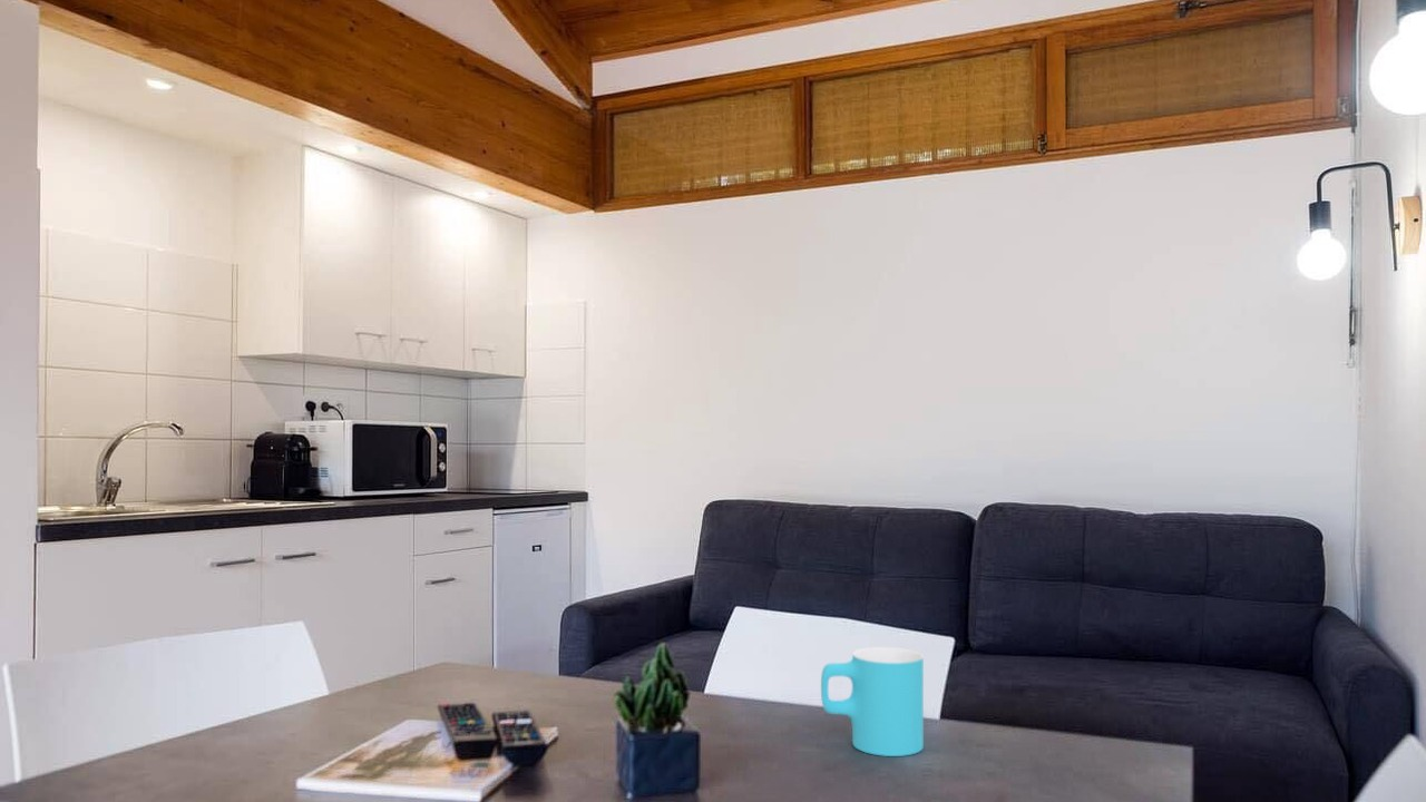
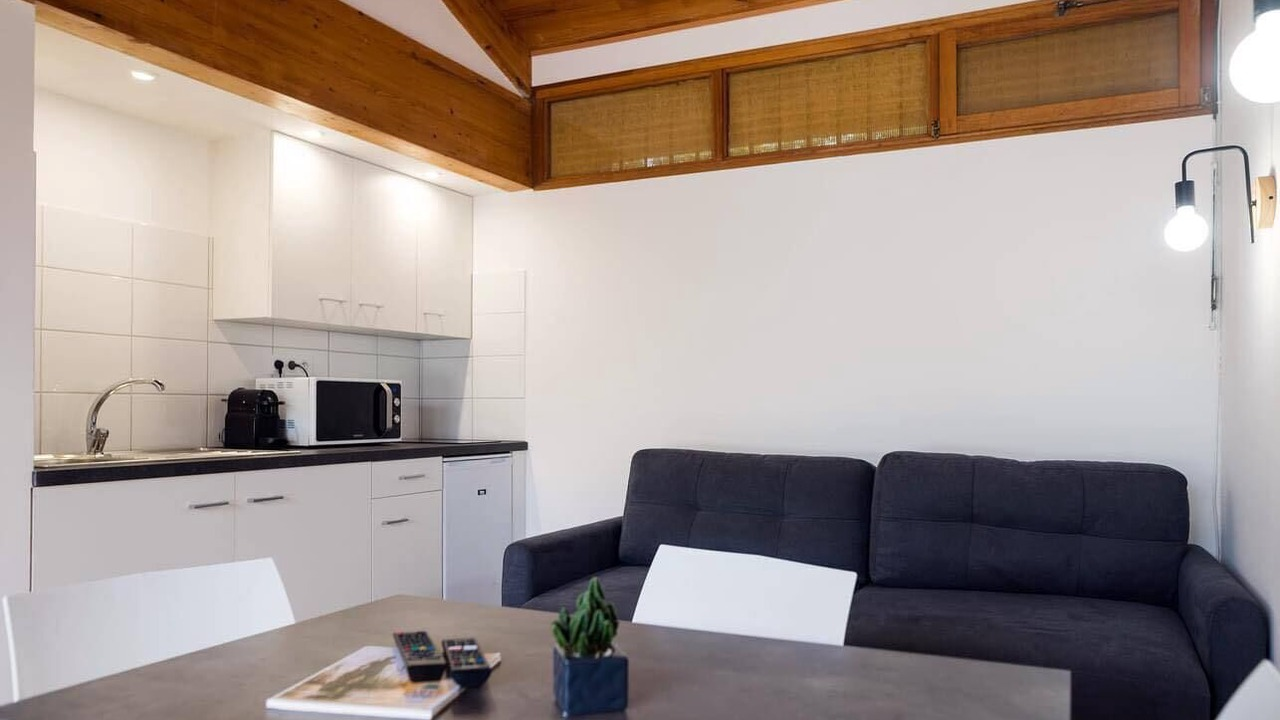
- cup (873, 697)
